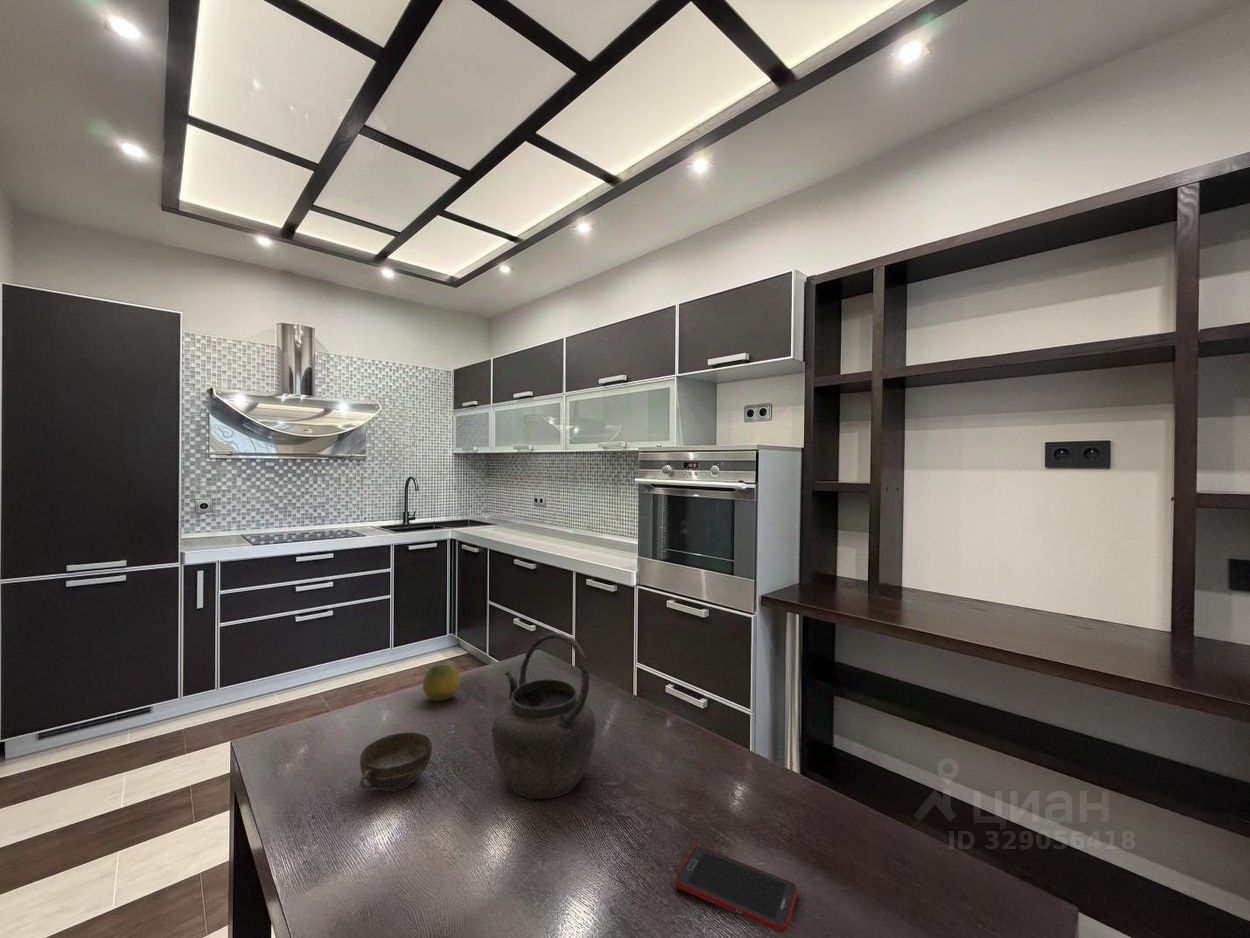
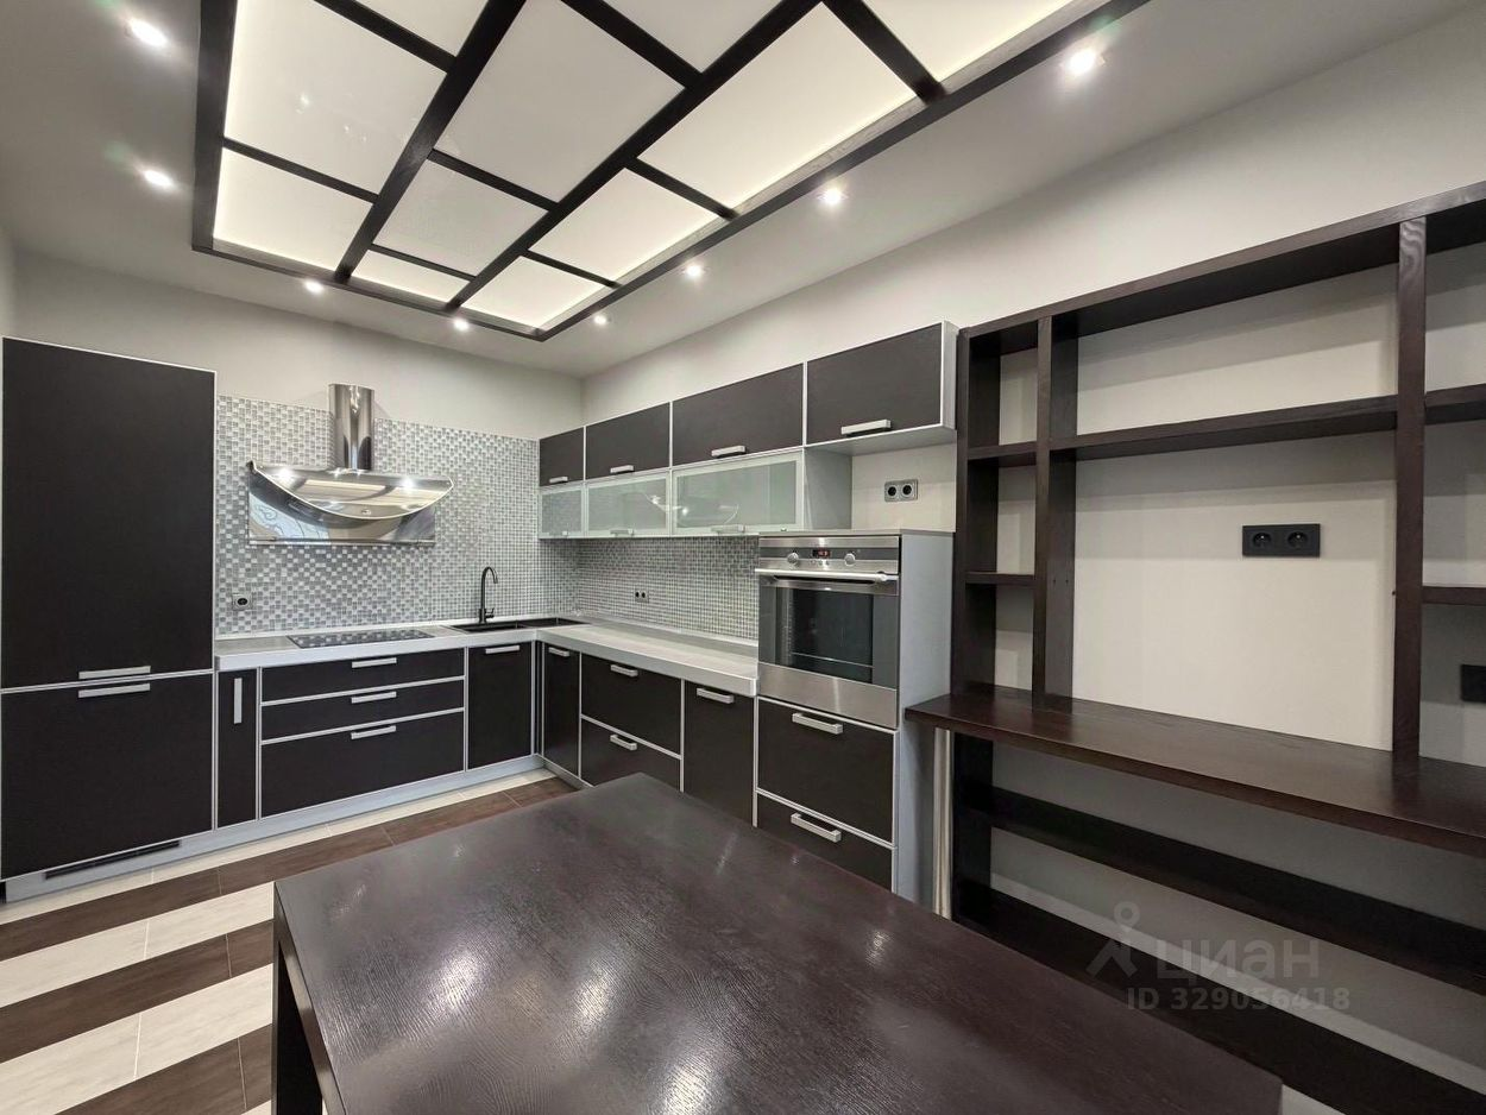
- cell phone (735, 885)
- fruit (441, 682)
- cup (391, 769)
- kettle (541, 702)
